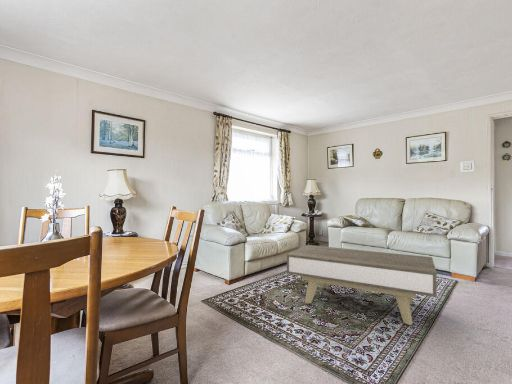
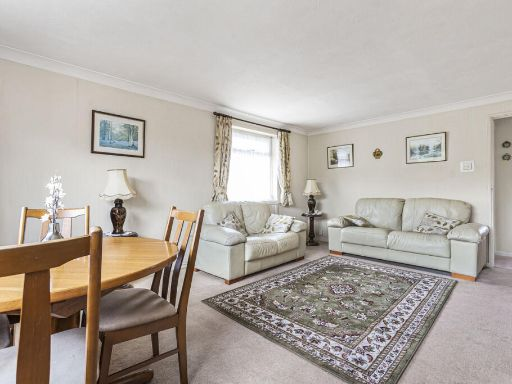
- coffee table (358, 279)
